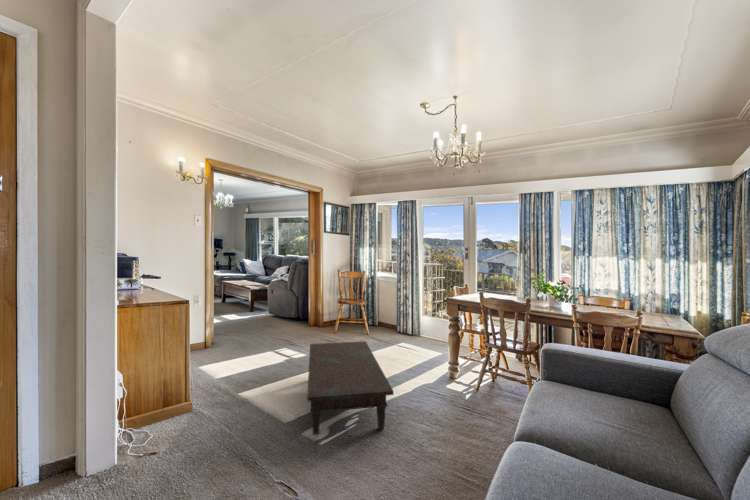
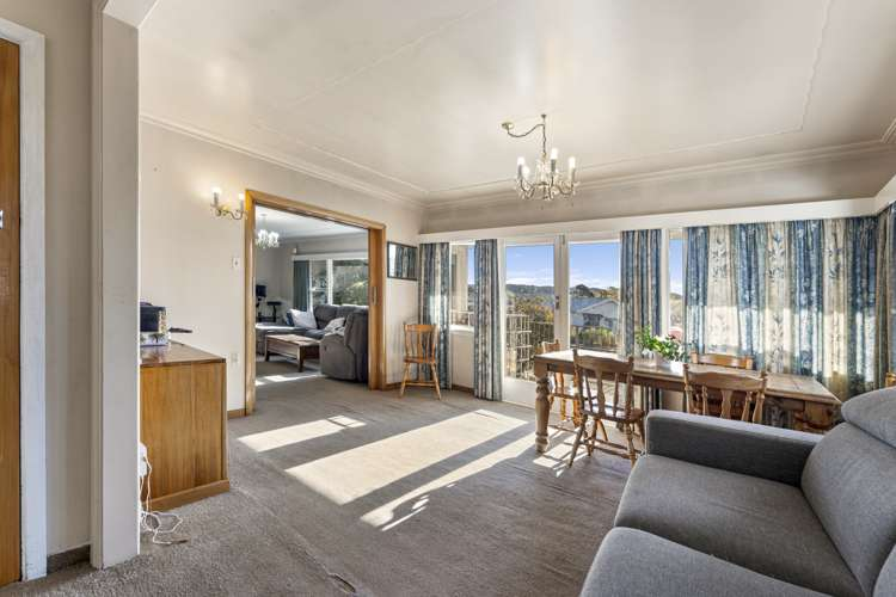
- coffee table (343, 381)
